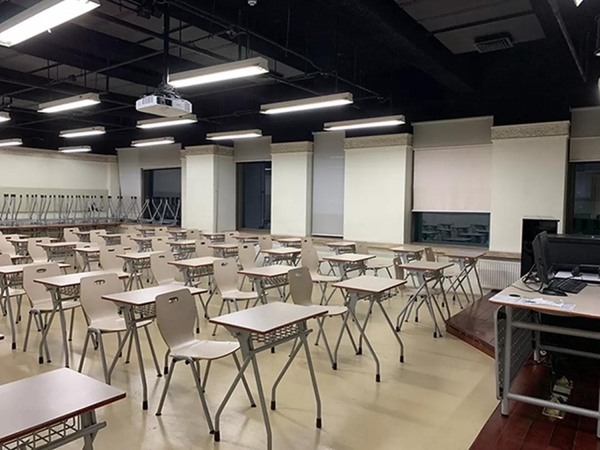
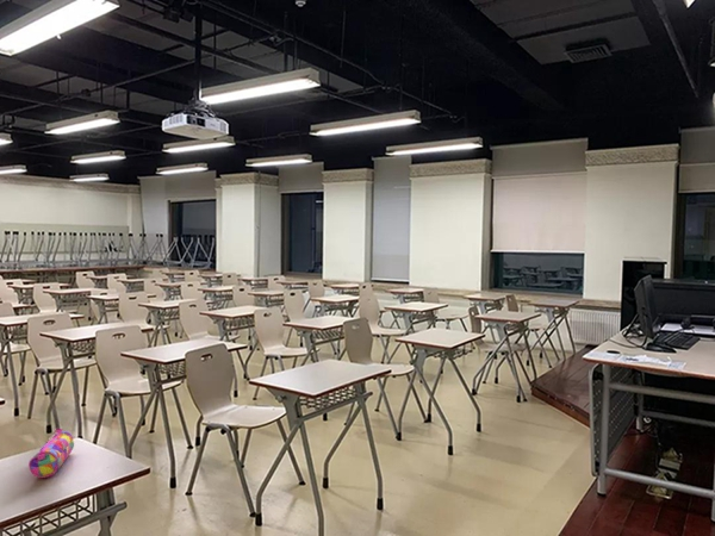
+ pencil case (52, 453)
